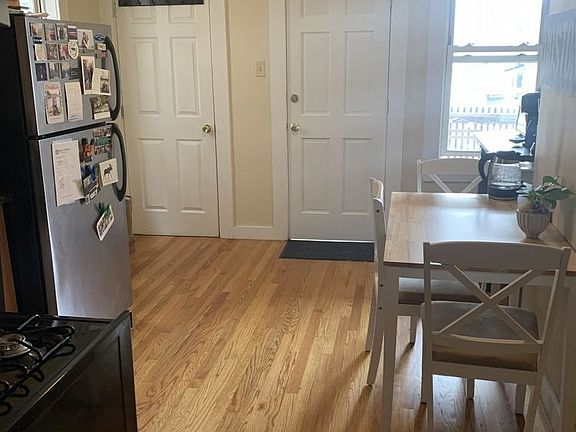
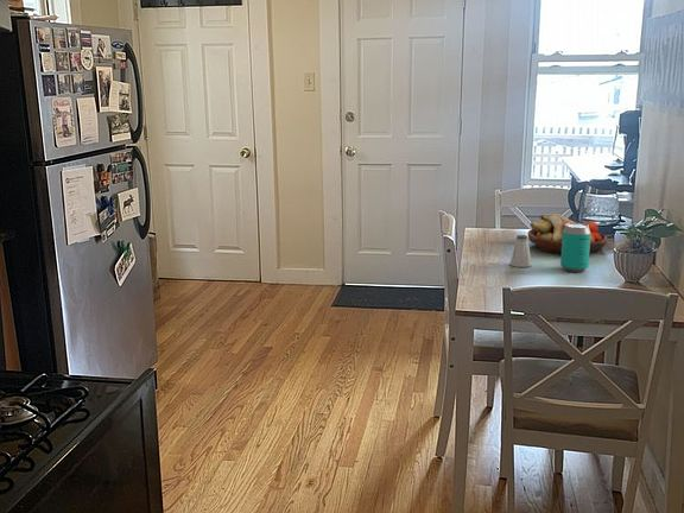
+ fruit bowl (563, 228)
+ saltshaker (521, 249)
+ beverage can (575, 247)
